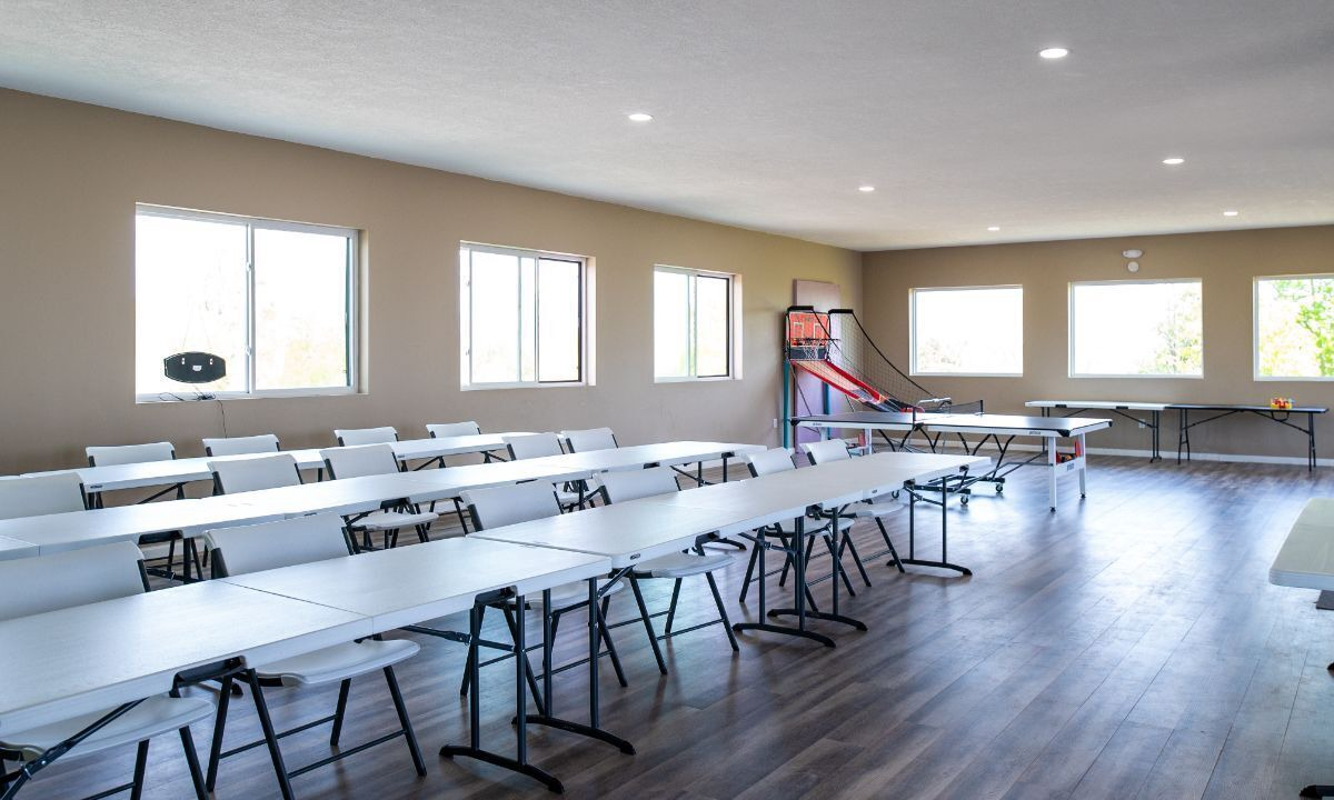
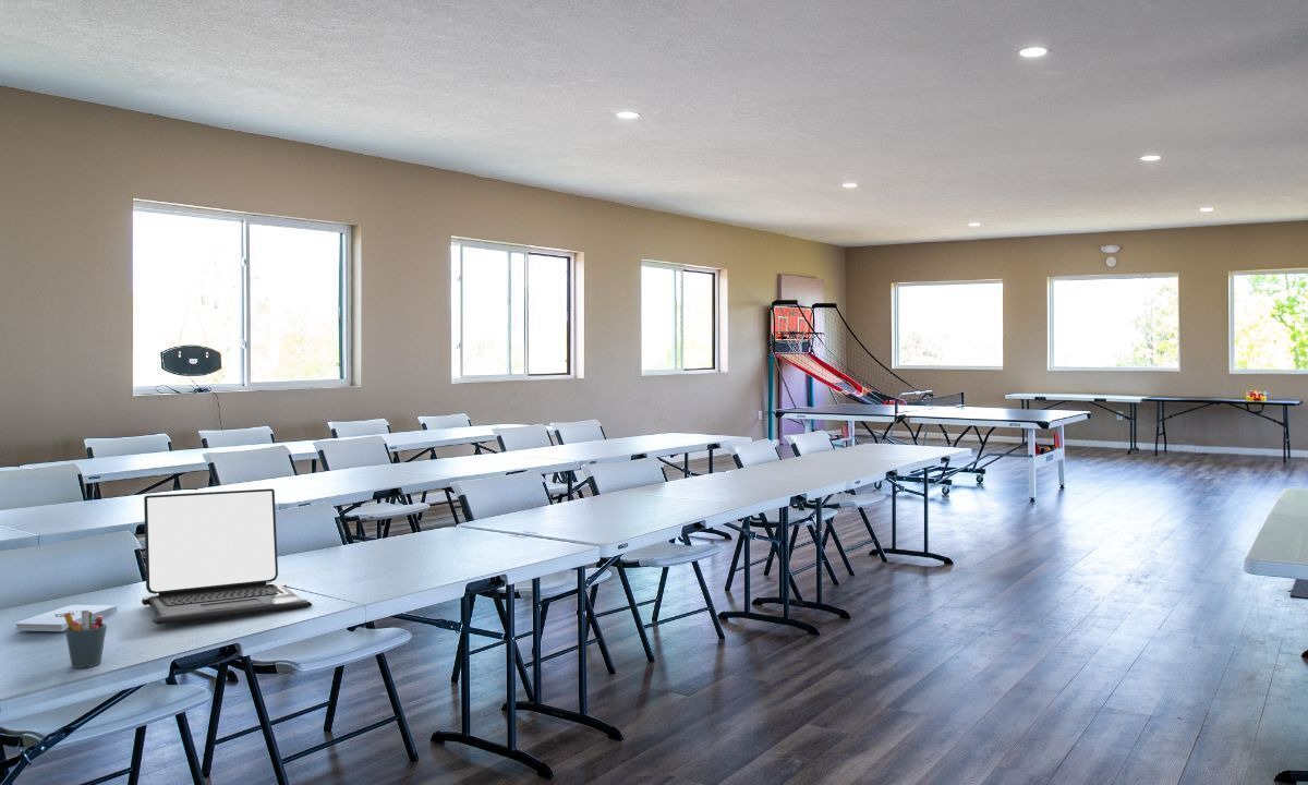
+ laptop (223, 551)
+ pen holder (85, 635)
+ notepad (64, 618)
